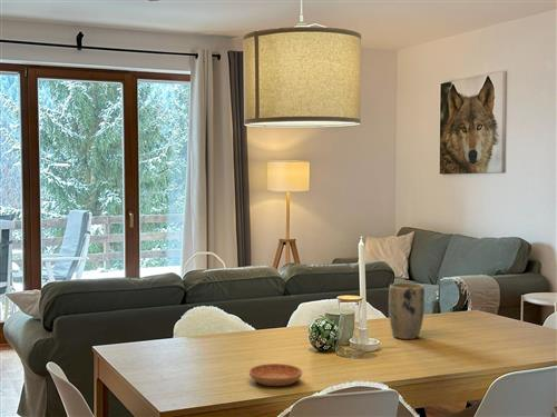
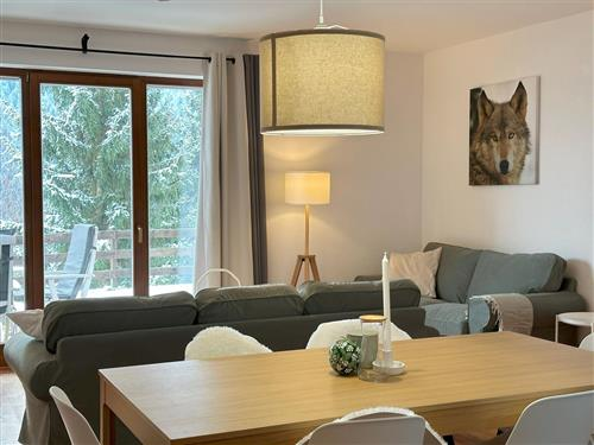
- plant pot (405, 310)
- saucer (275, 375)
